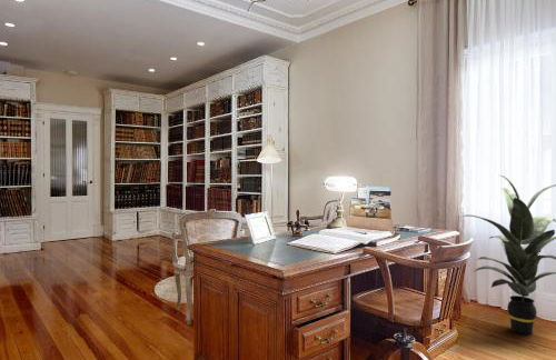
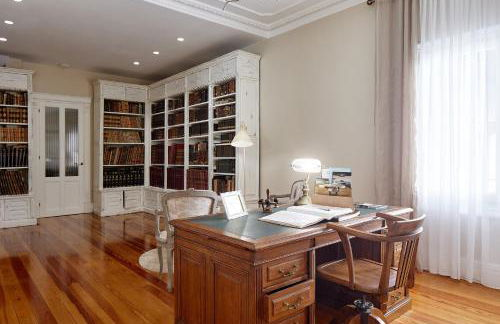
- indoor plant (517, 251)
